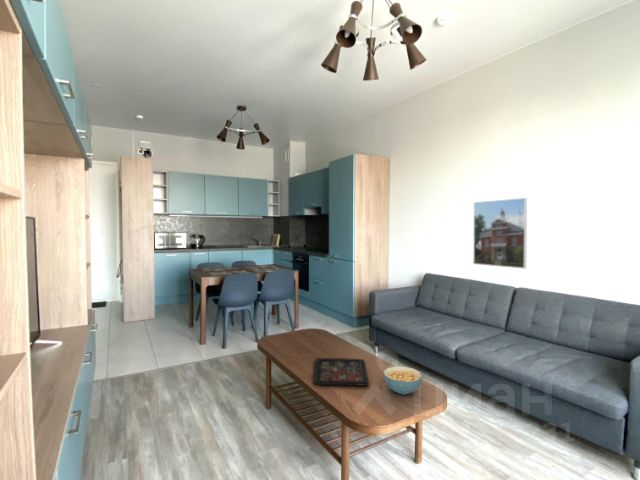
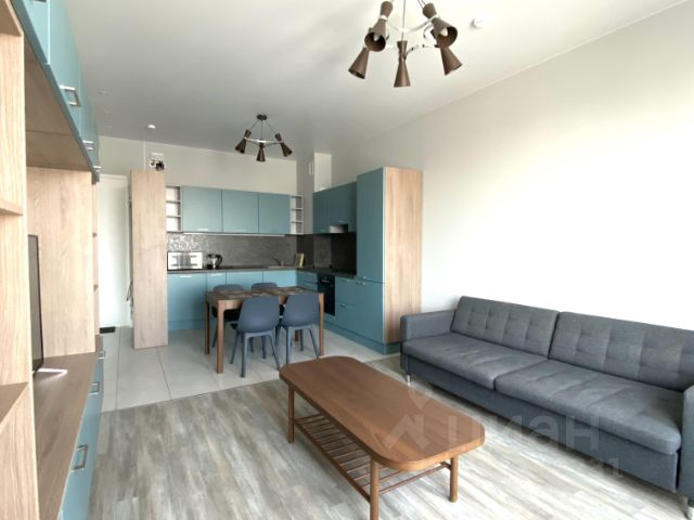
- cereal bowl (402, 382)
- decorative tray (340, 370)
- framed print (498, 233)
